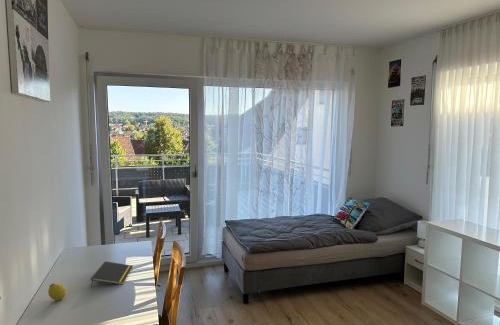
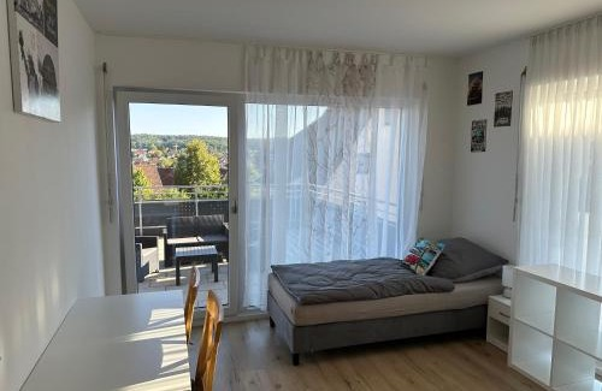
- notepad (113, 272)
- fruit (57, 291)
